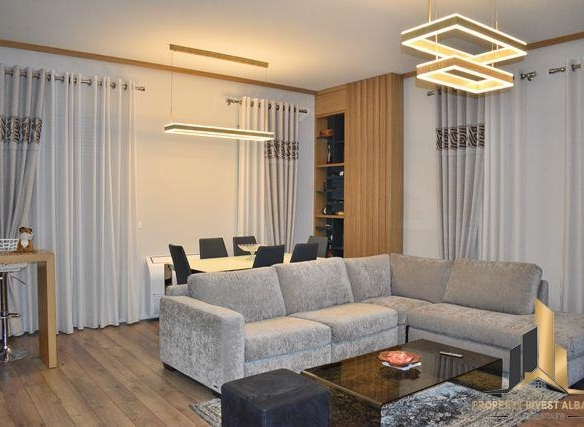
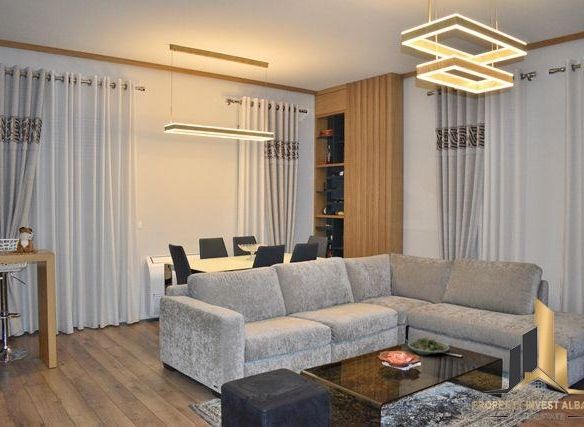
+ succulent planter (428, 342)
